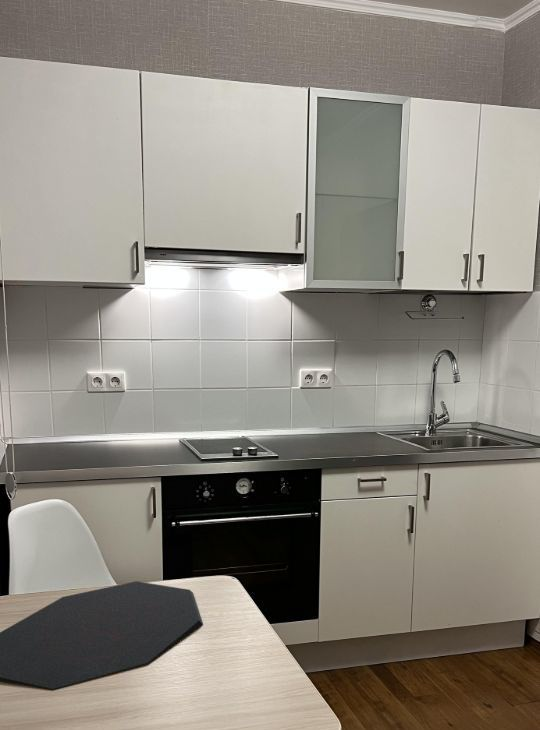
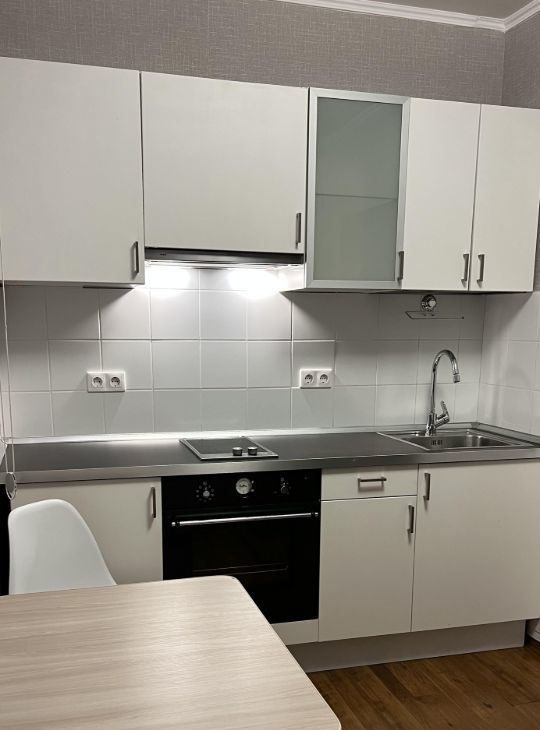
- placemat (101, 629)
